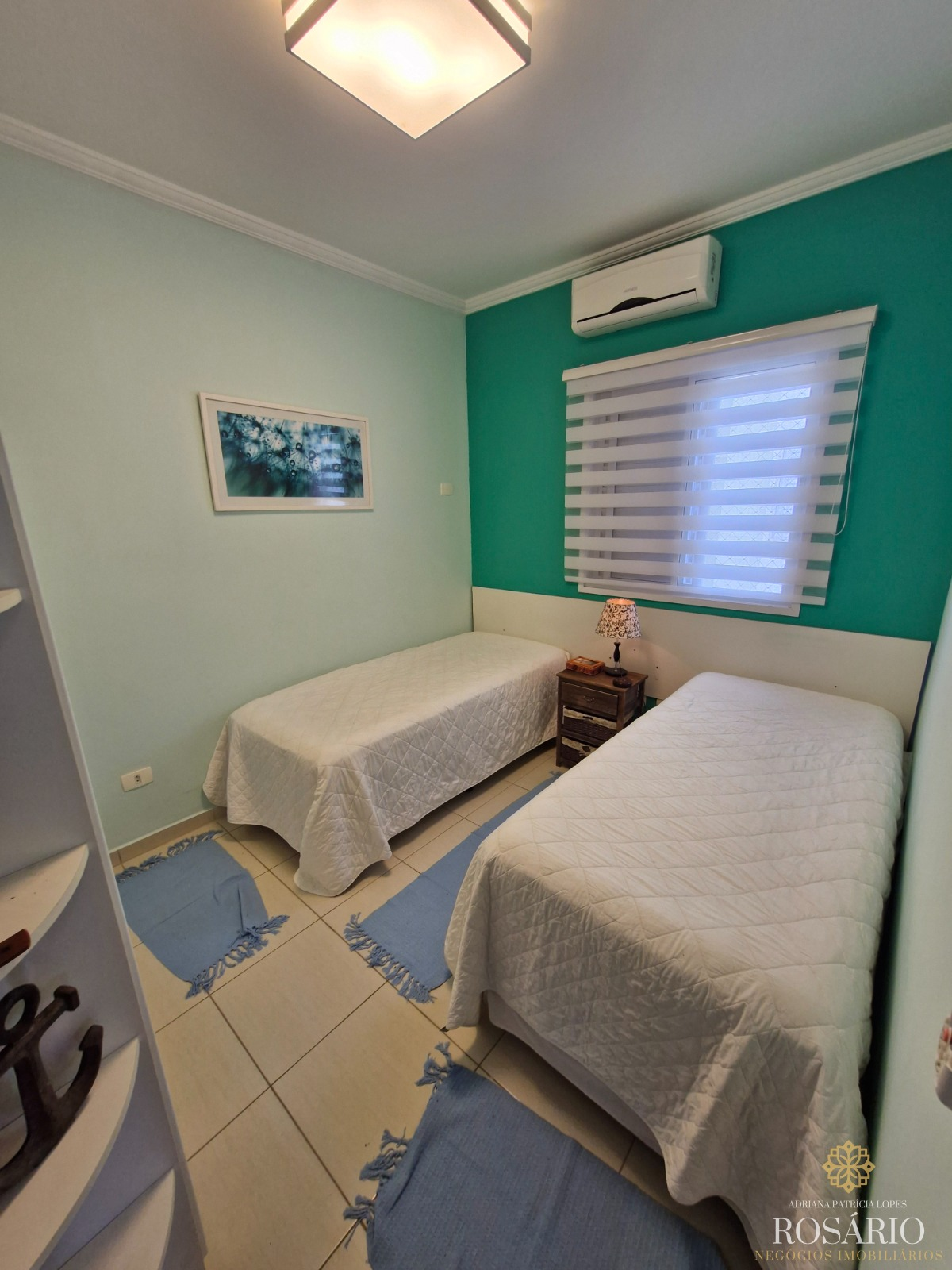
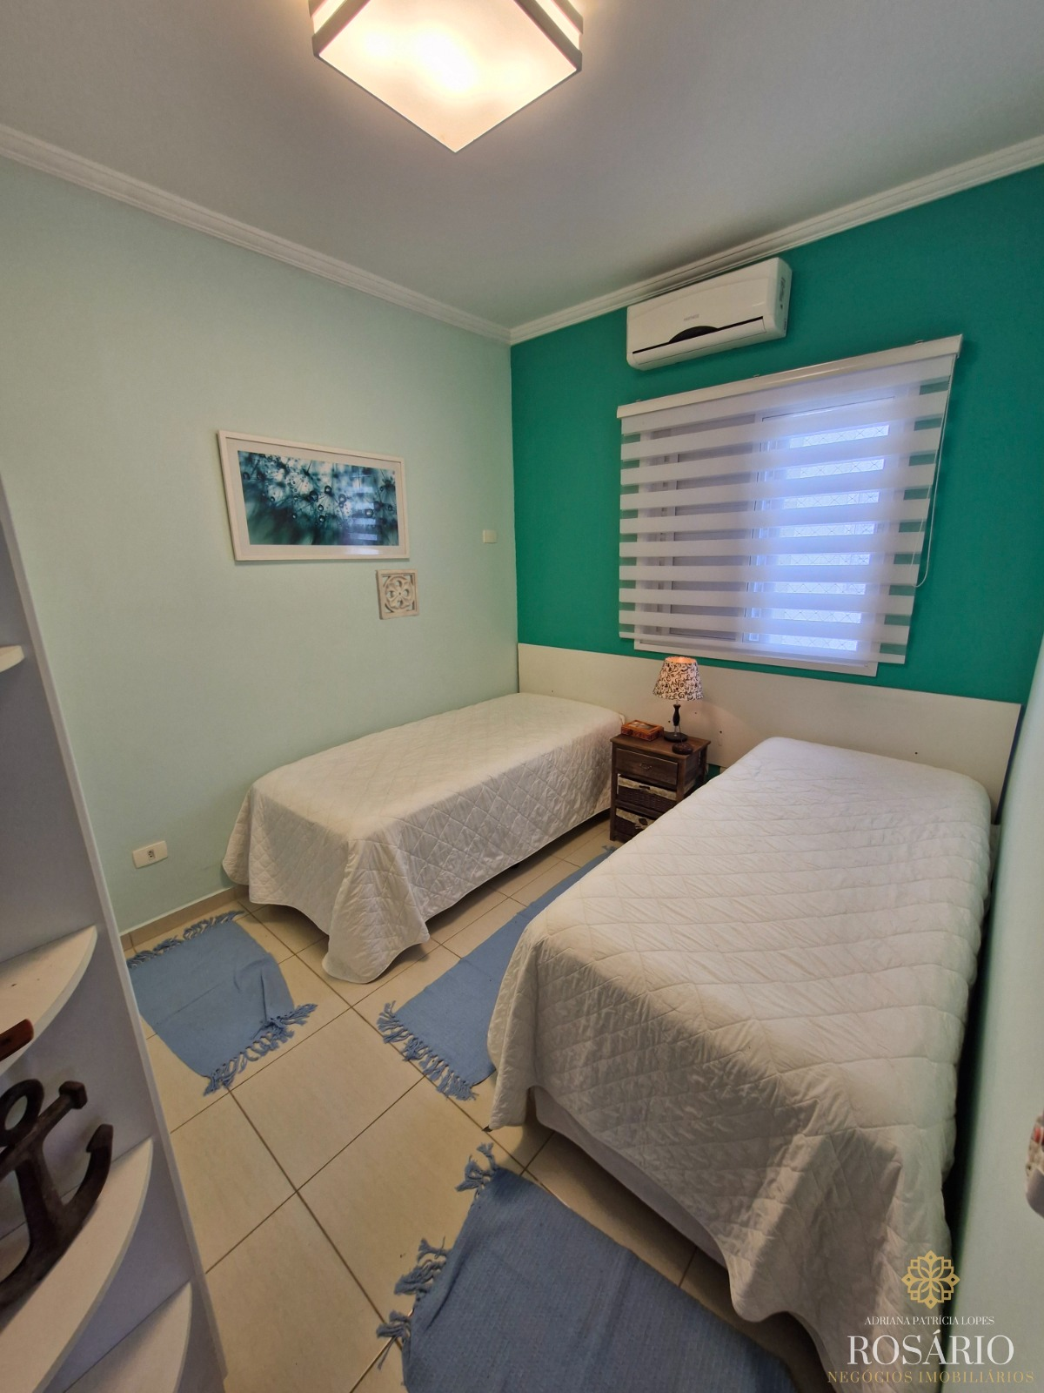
+ wall ornament (398, 593)
